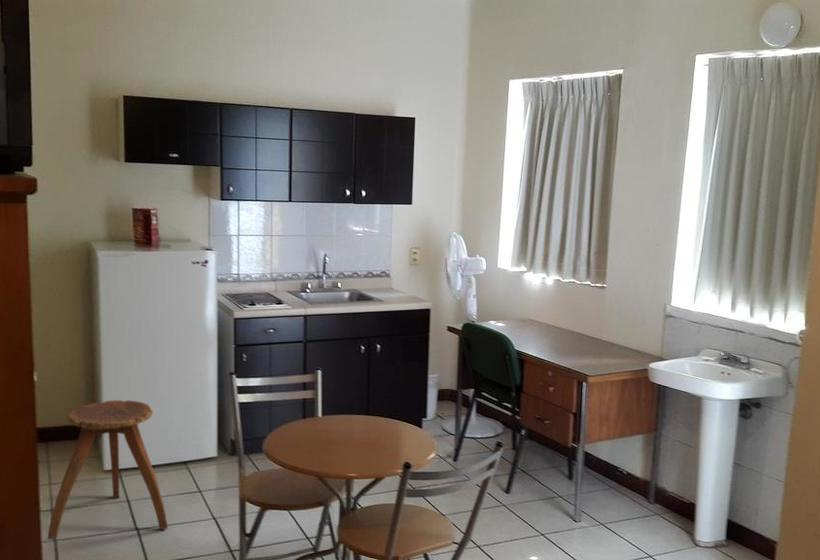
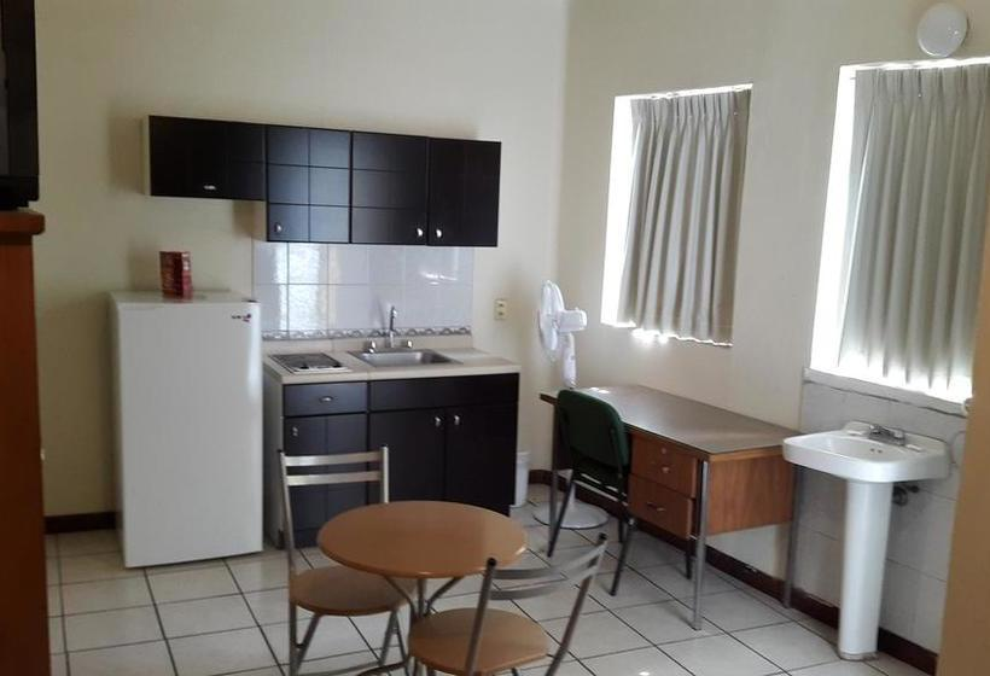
- stool (111, 466)
